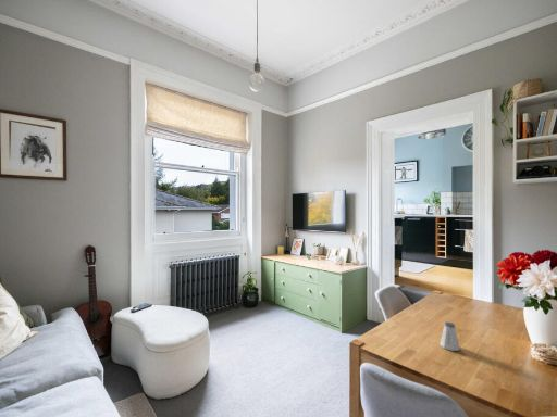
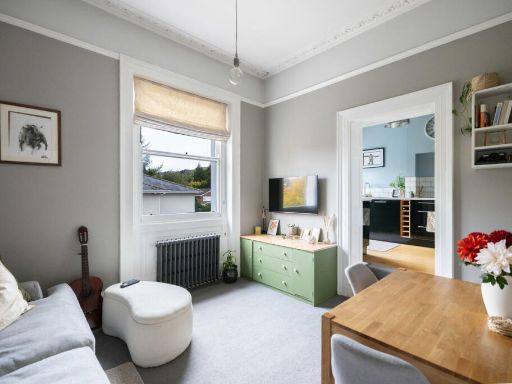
- saltshaker (449, 334)
